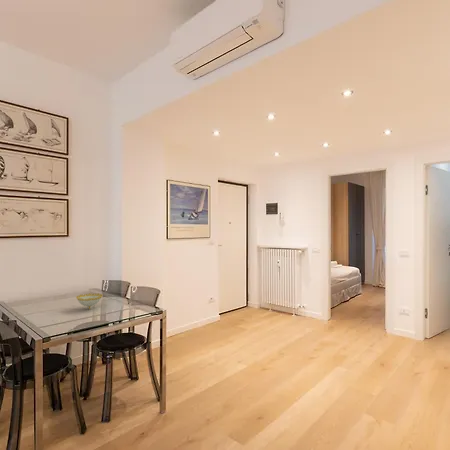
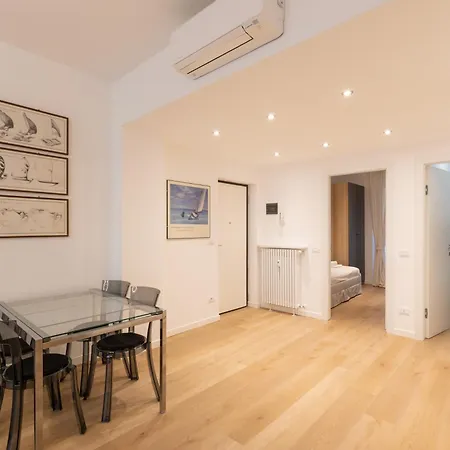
- decorative bowl (89, 302)
